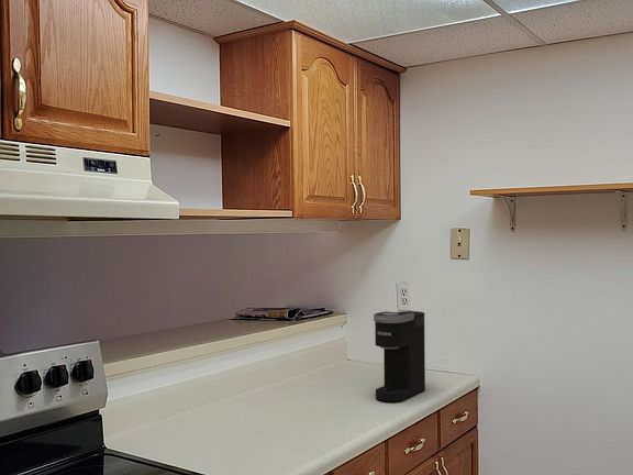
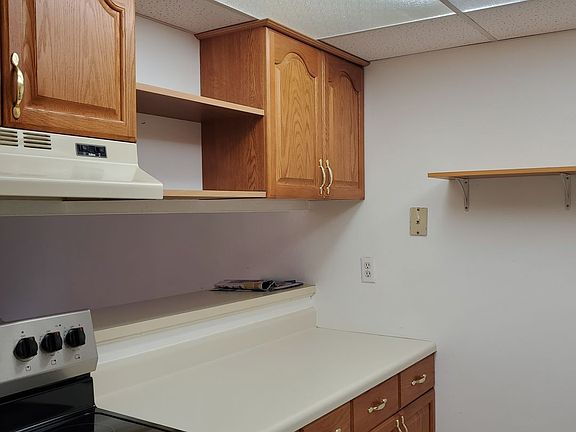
- coffee maker (400, 353)
